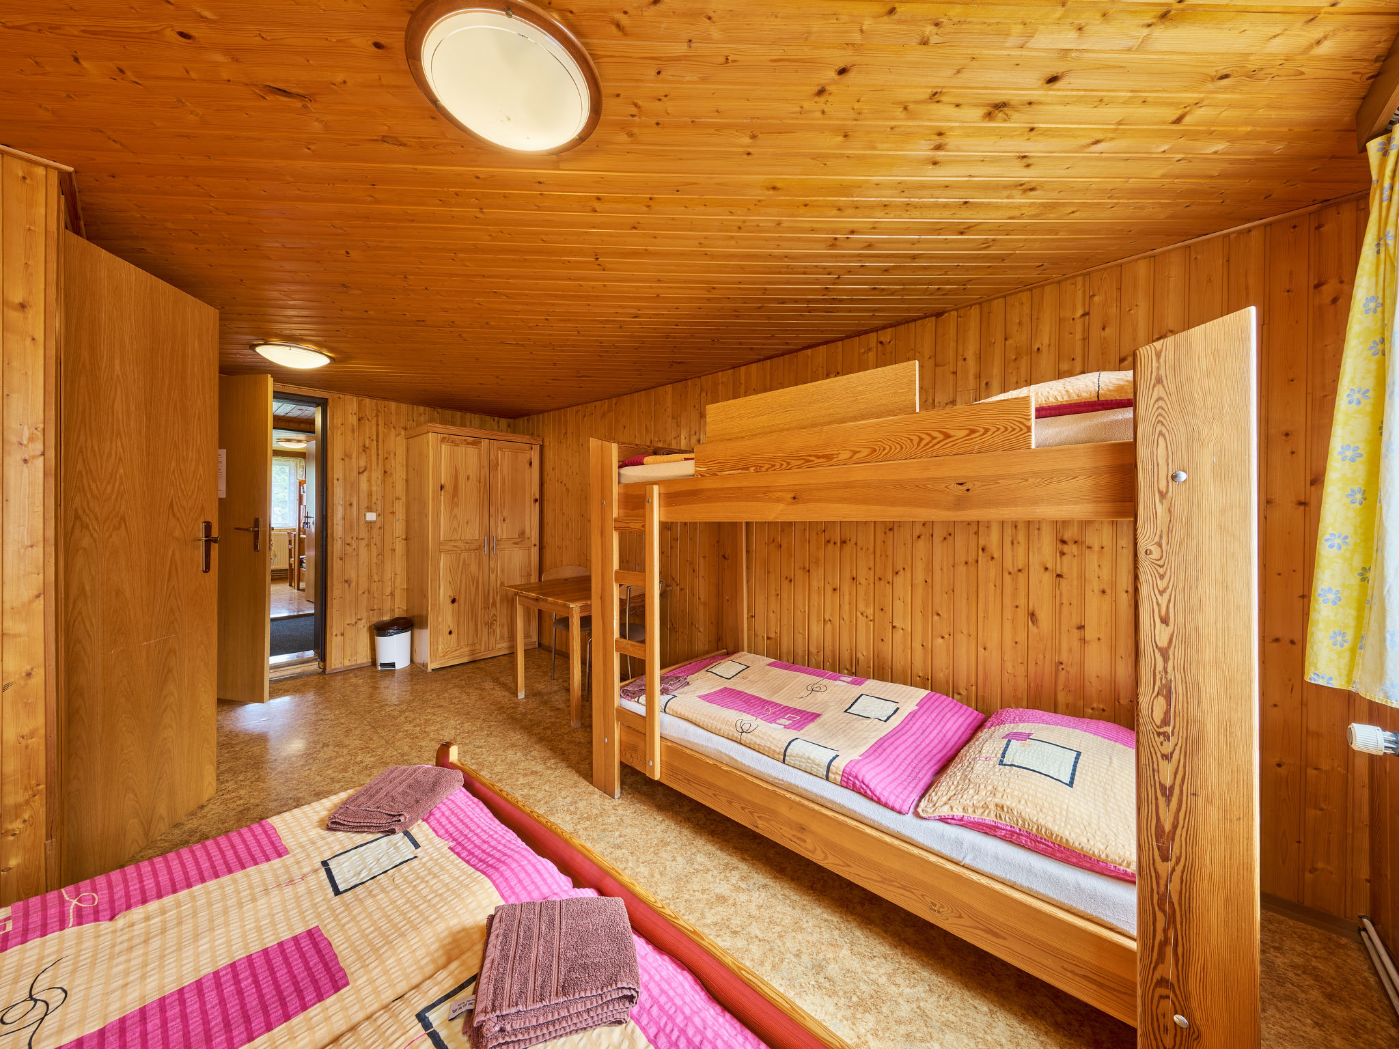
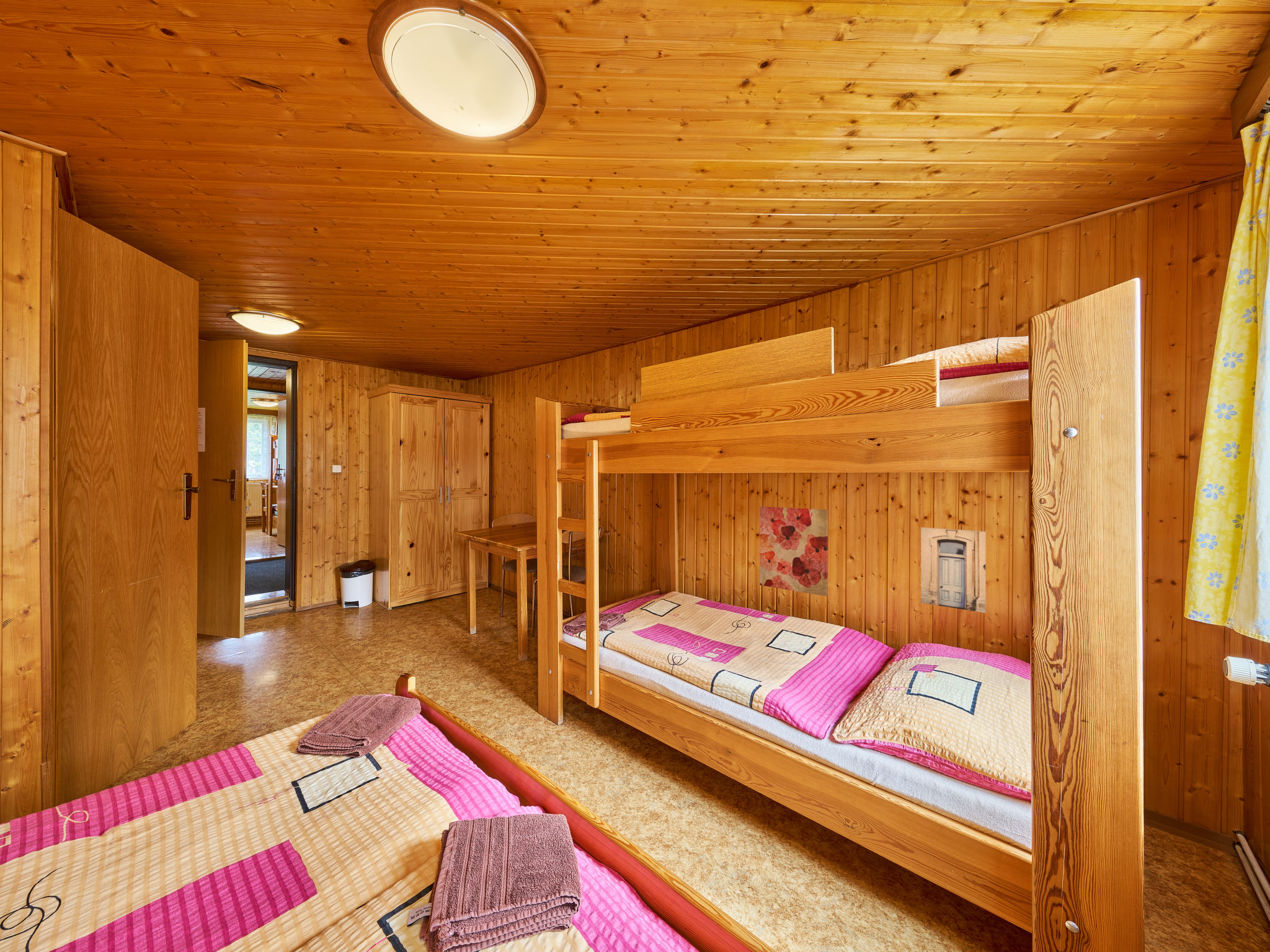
+ wall art (792, 549)
+ wall art (952, 568)
